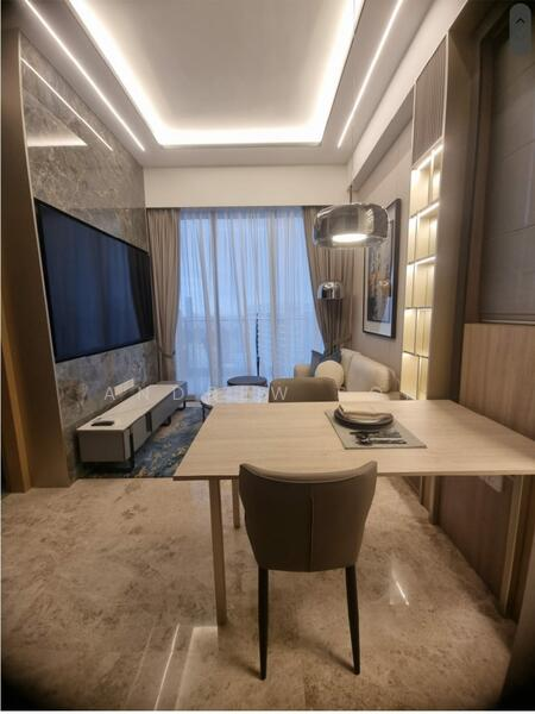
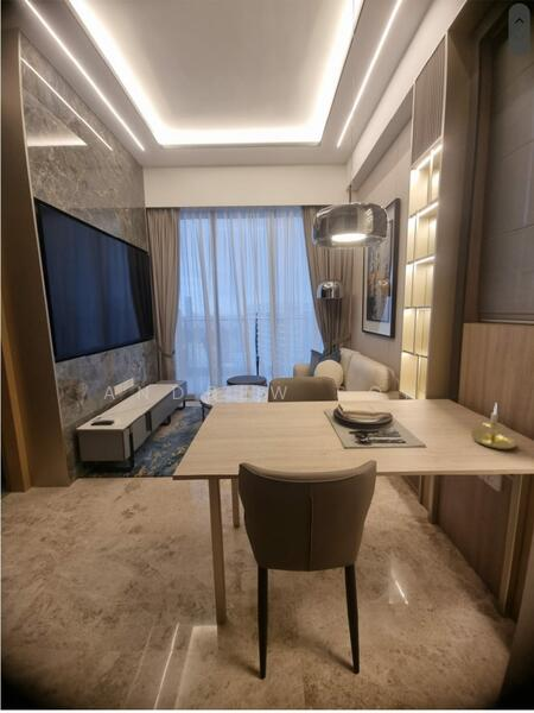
+ candle holder (496, 423)
